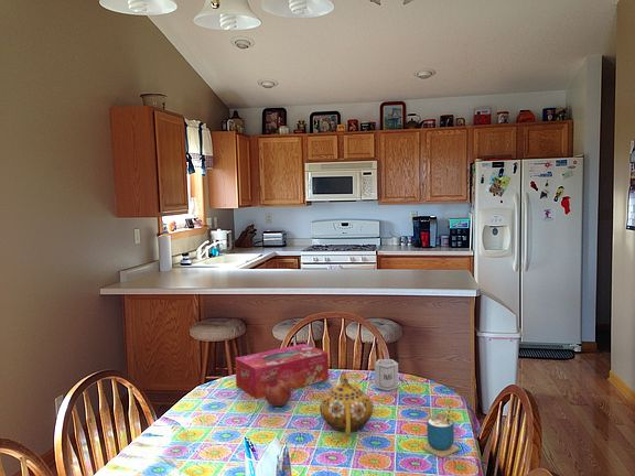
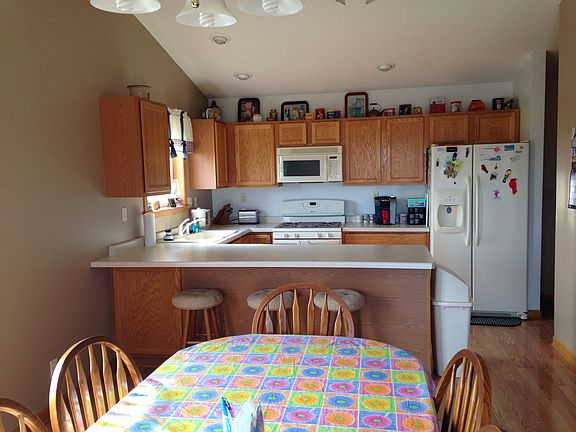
- tissue box (282, 368)
- fruit (278, 391)
- cup (386, 374)
- teapot (346, 401)
- cup (440, 425)
